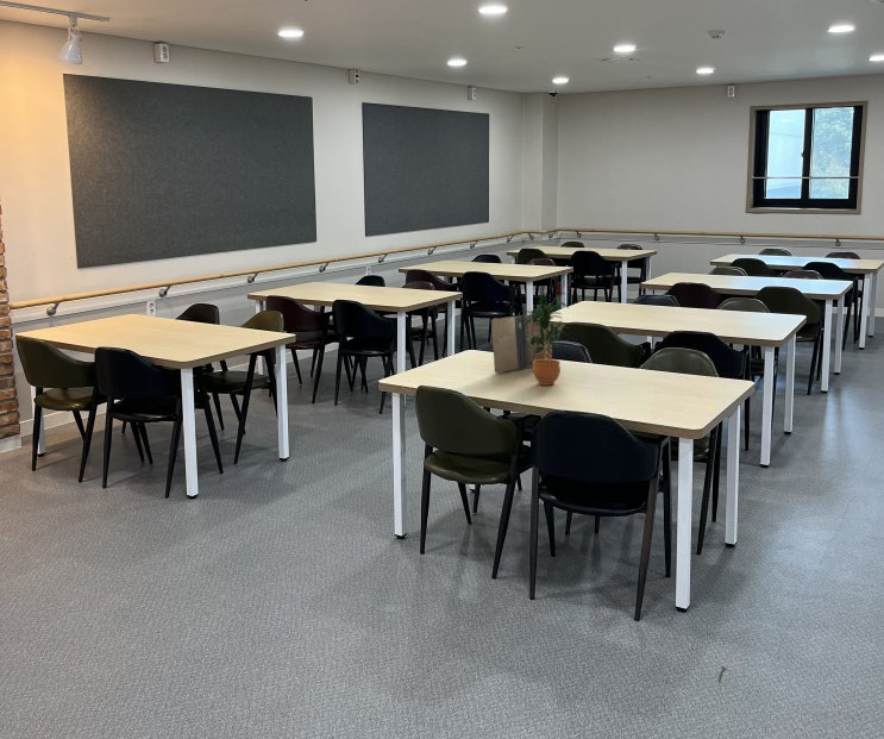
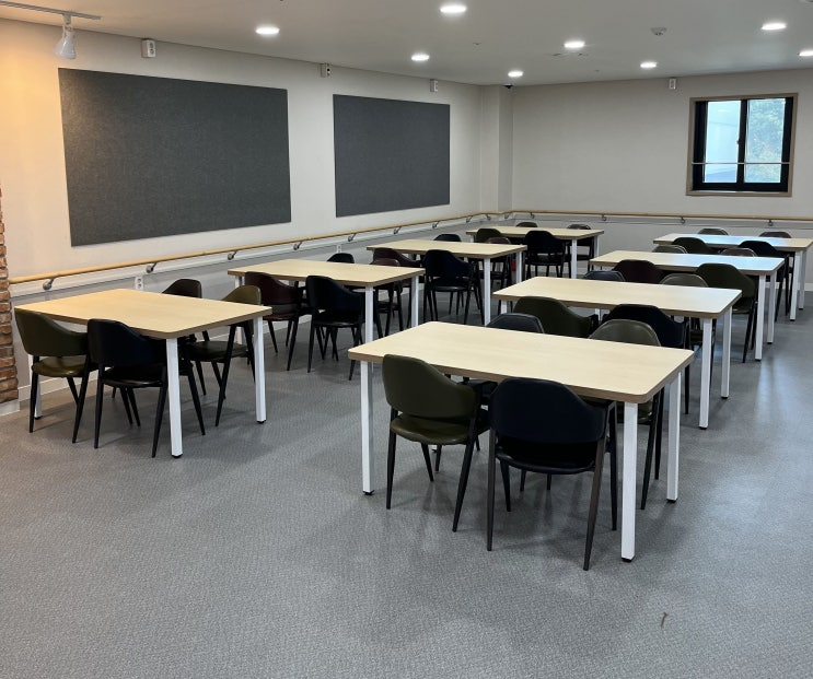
- book (519, 340)
- potted plant (543, 338)
